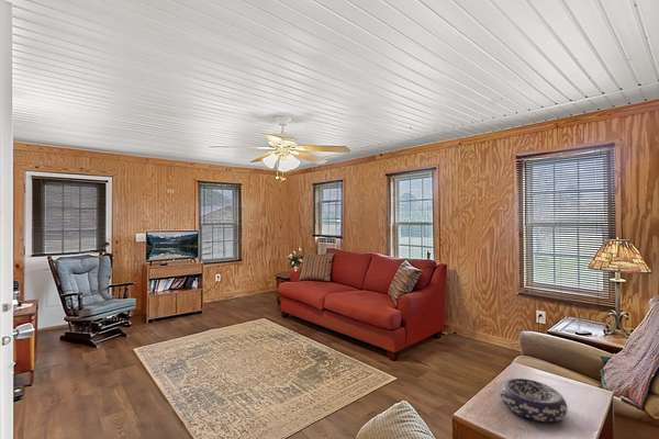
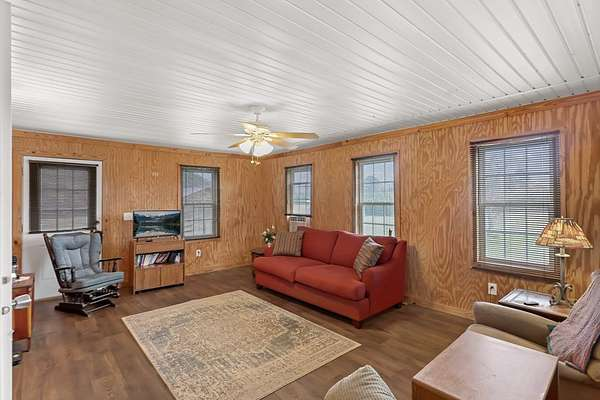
- decorative bowl (532, 398)
